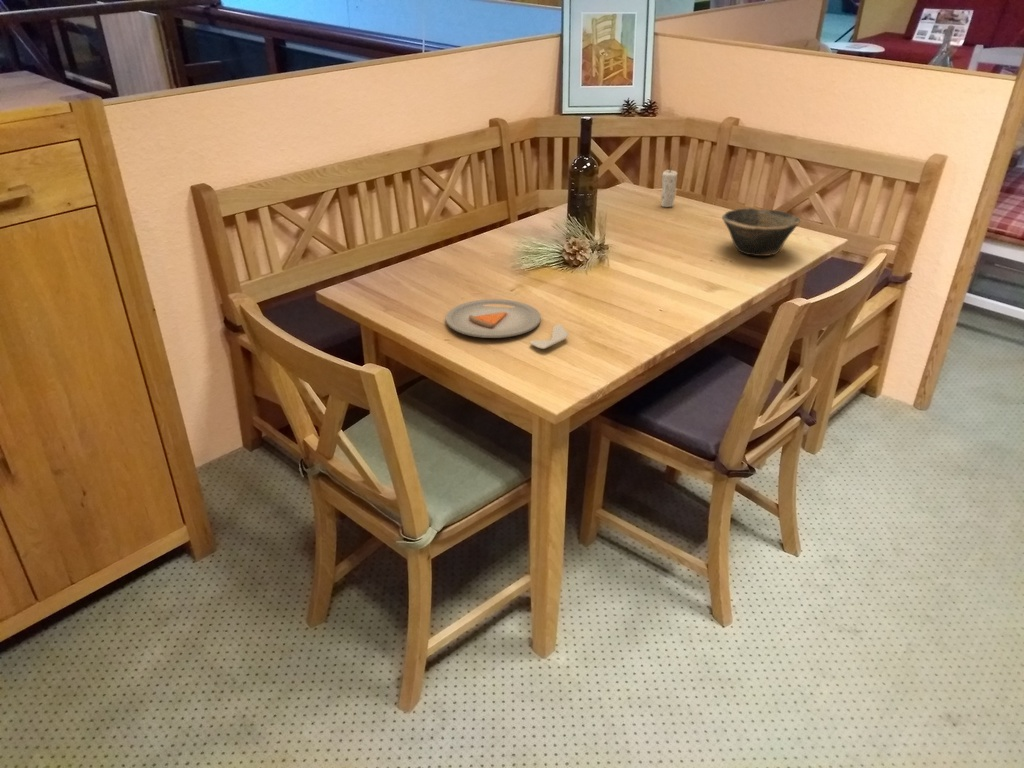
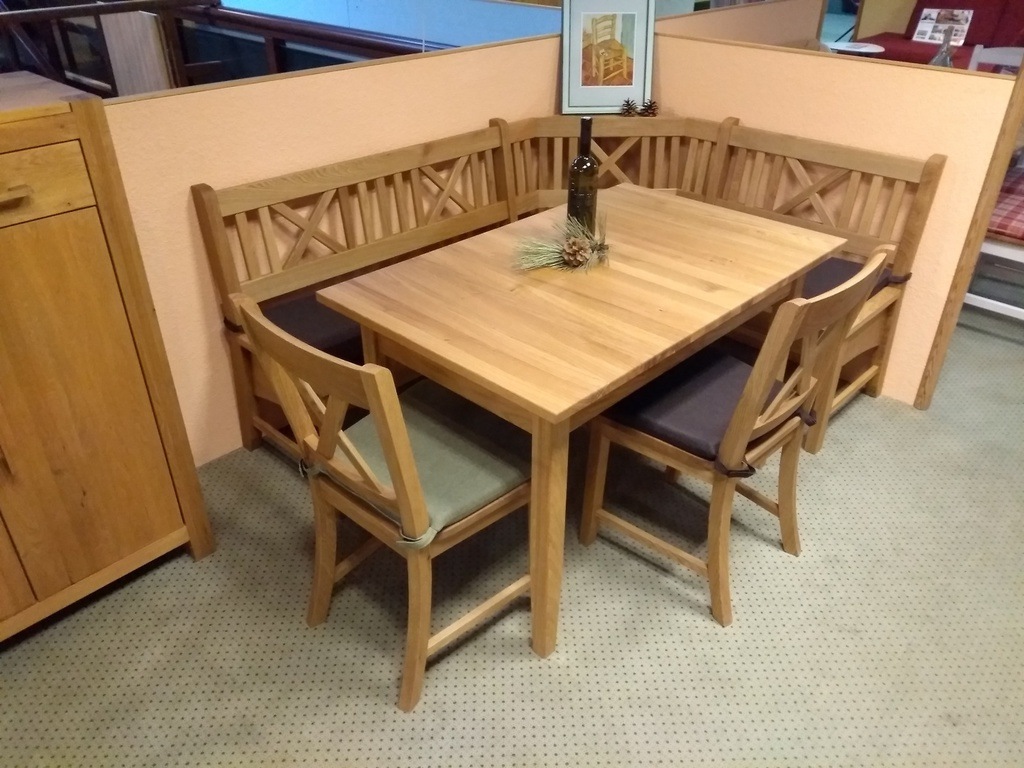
- candle (668, 184)
- dinner plate (506, 322)
- bowl (758, 234)
